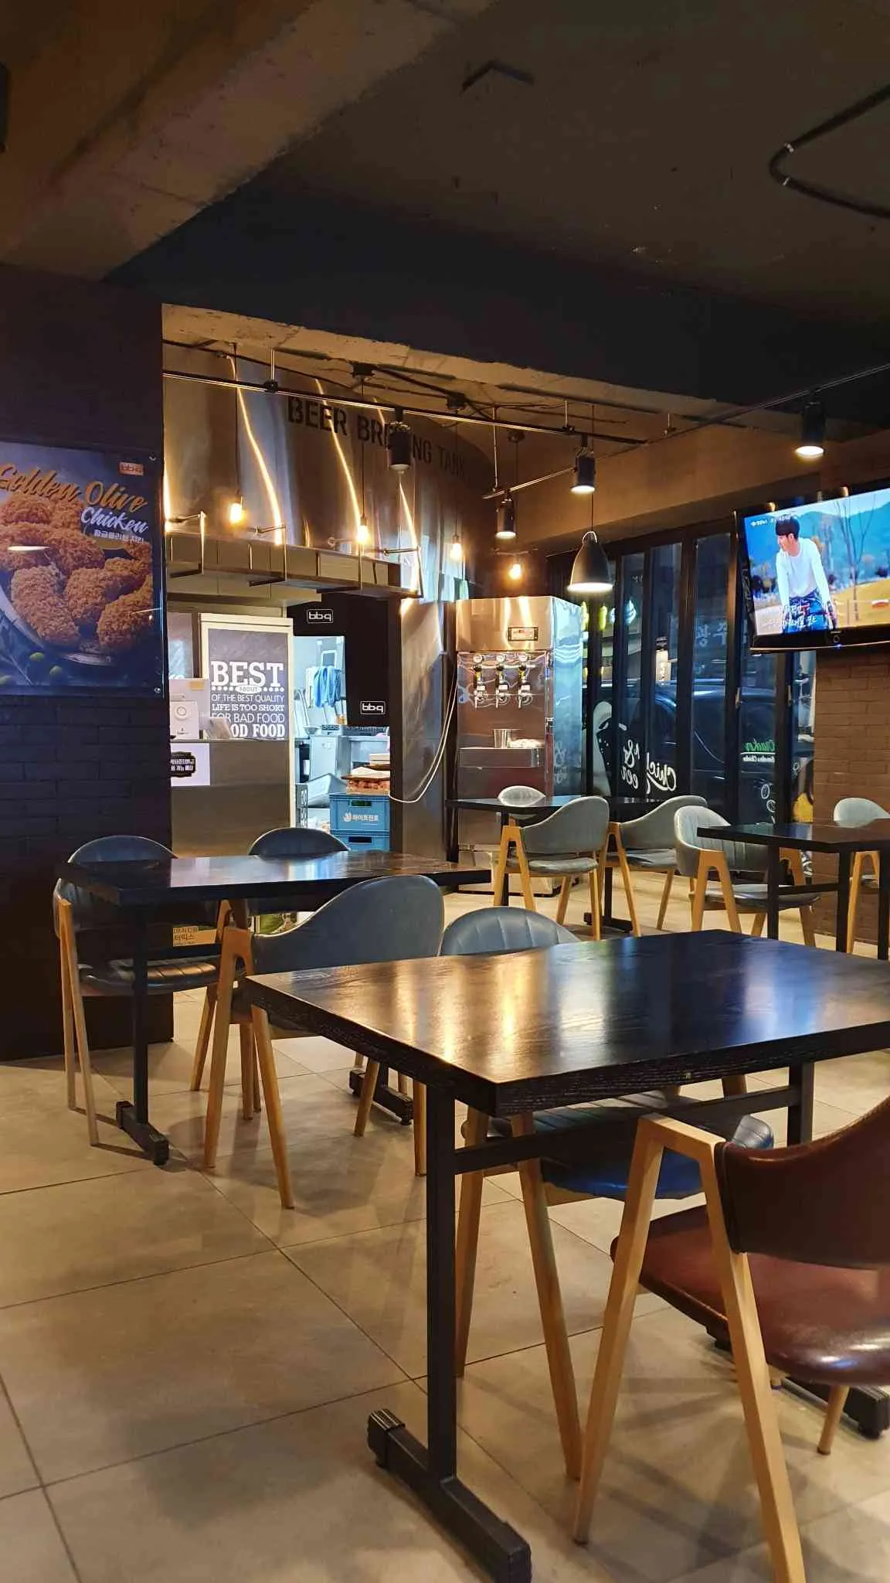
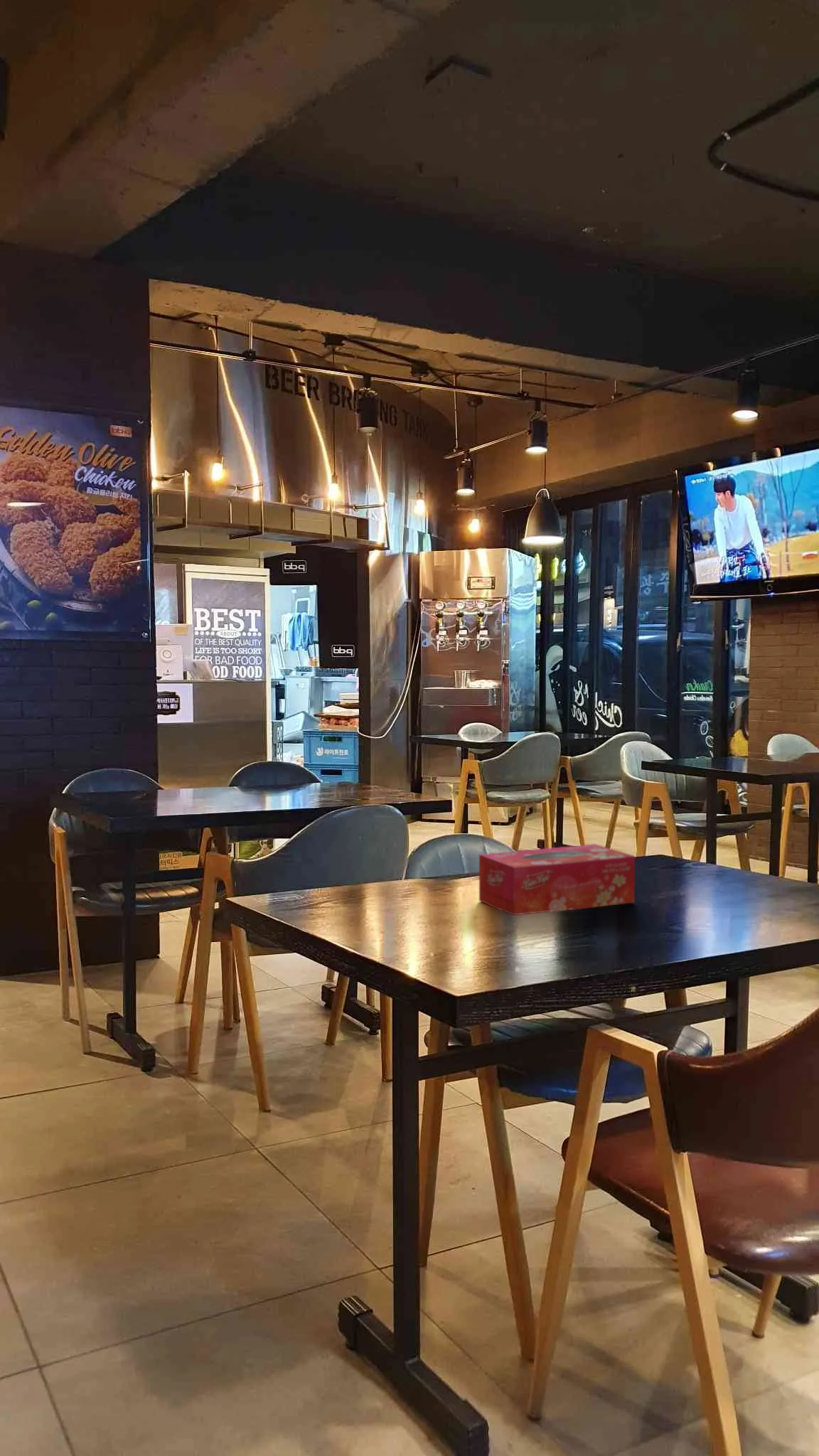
+ tissue box (556, 878)
